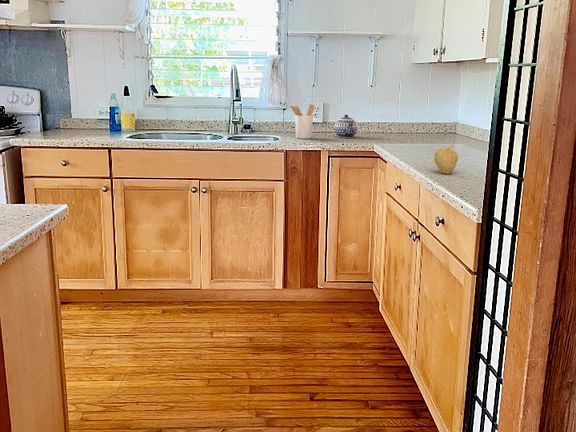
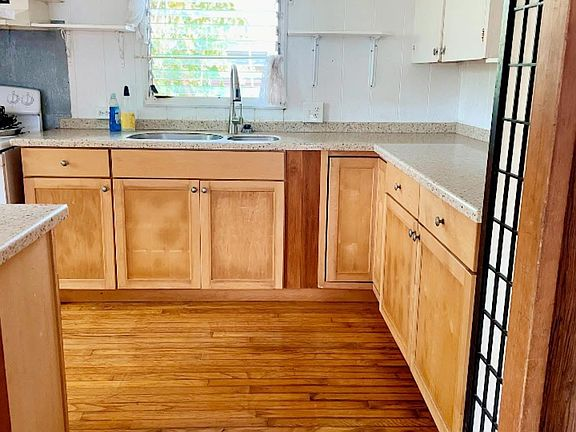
- teapot (345, 125)
- utensil holder (300, 121)
- fruit (445, 158)
